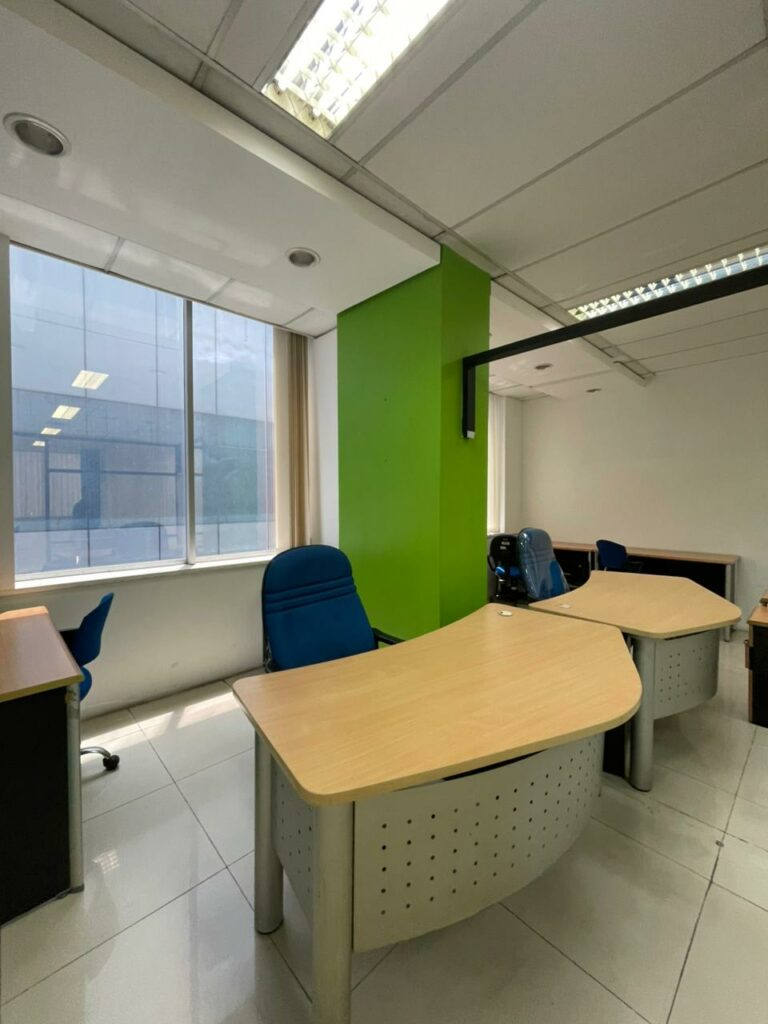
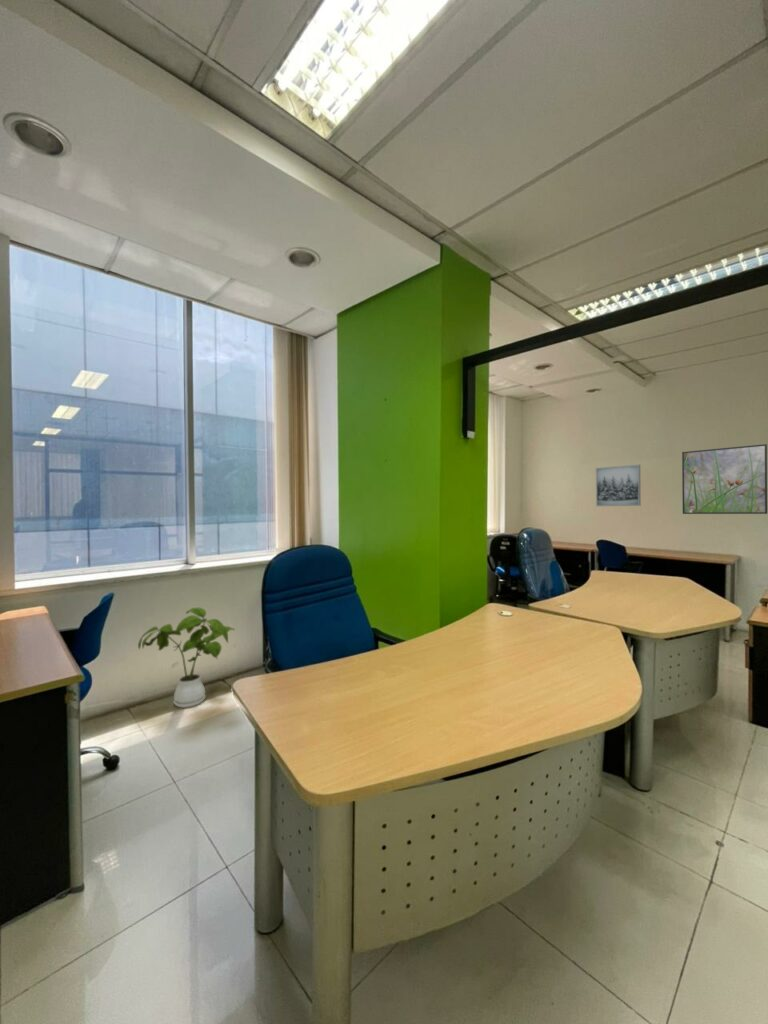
+ wall art (617, 486)
+ house plant (199, 655)
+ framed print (722, 481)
